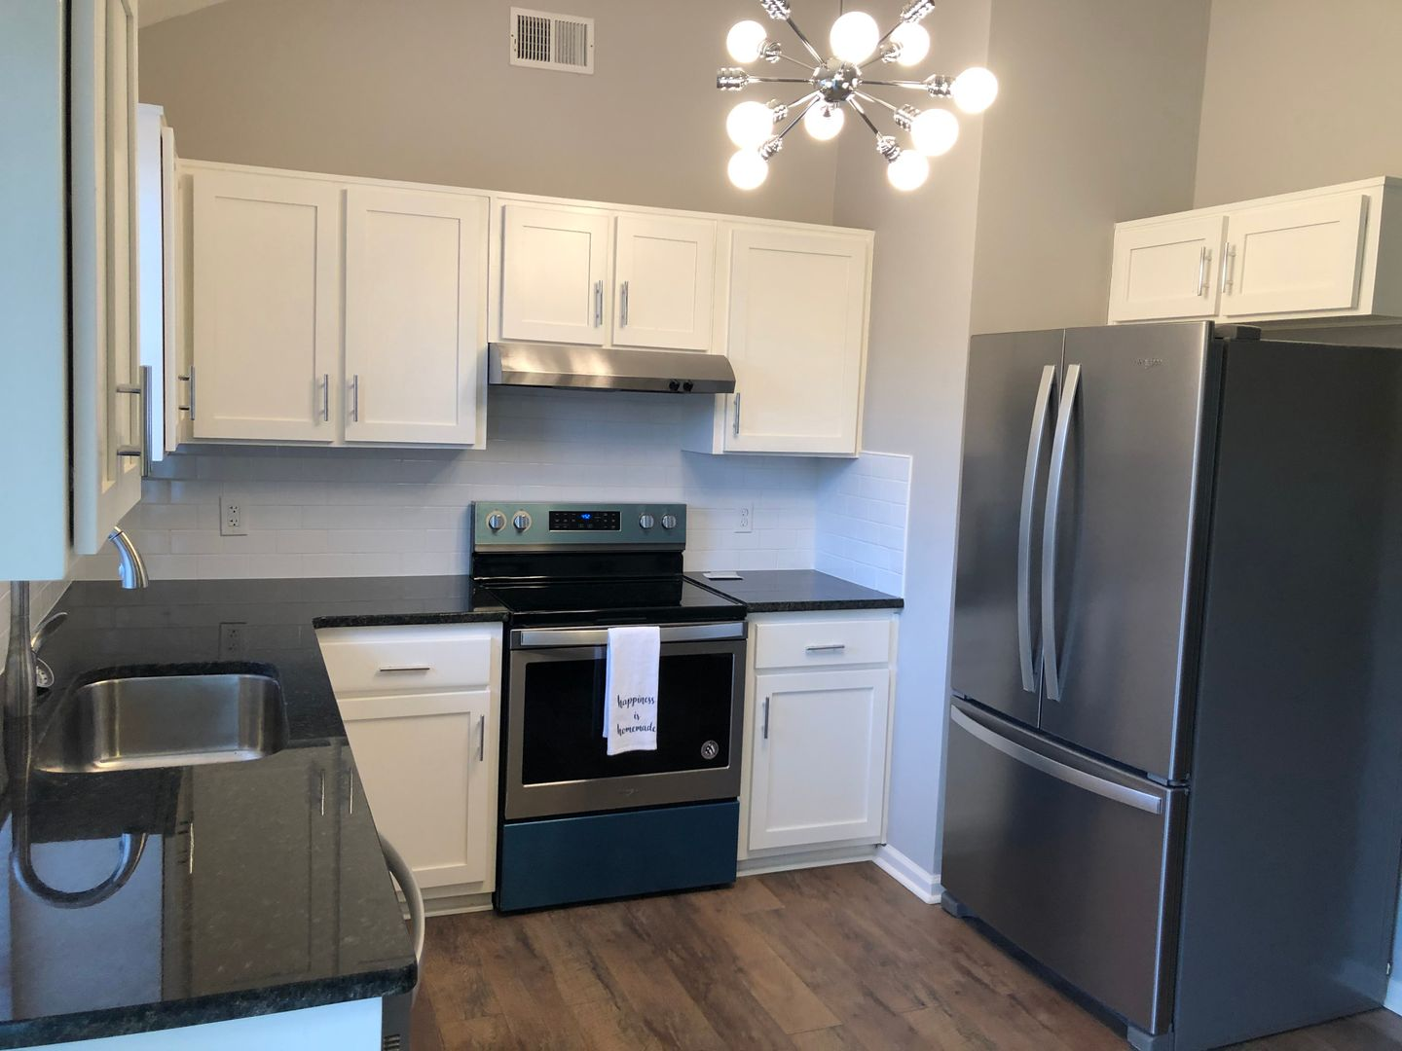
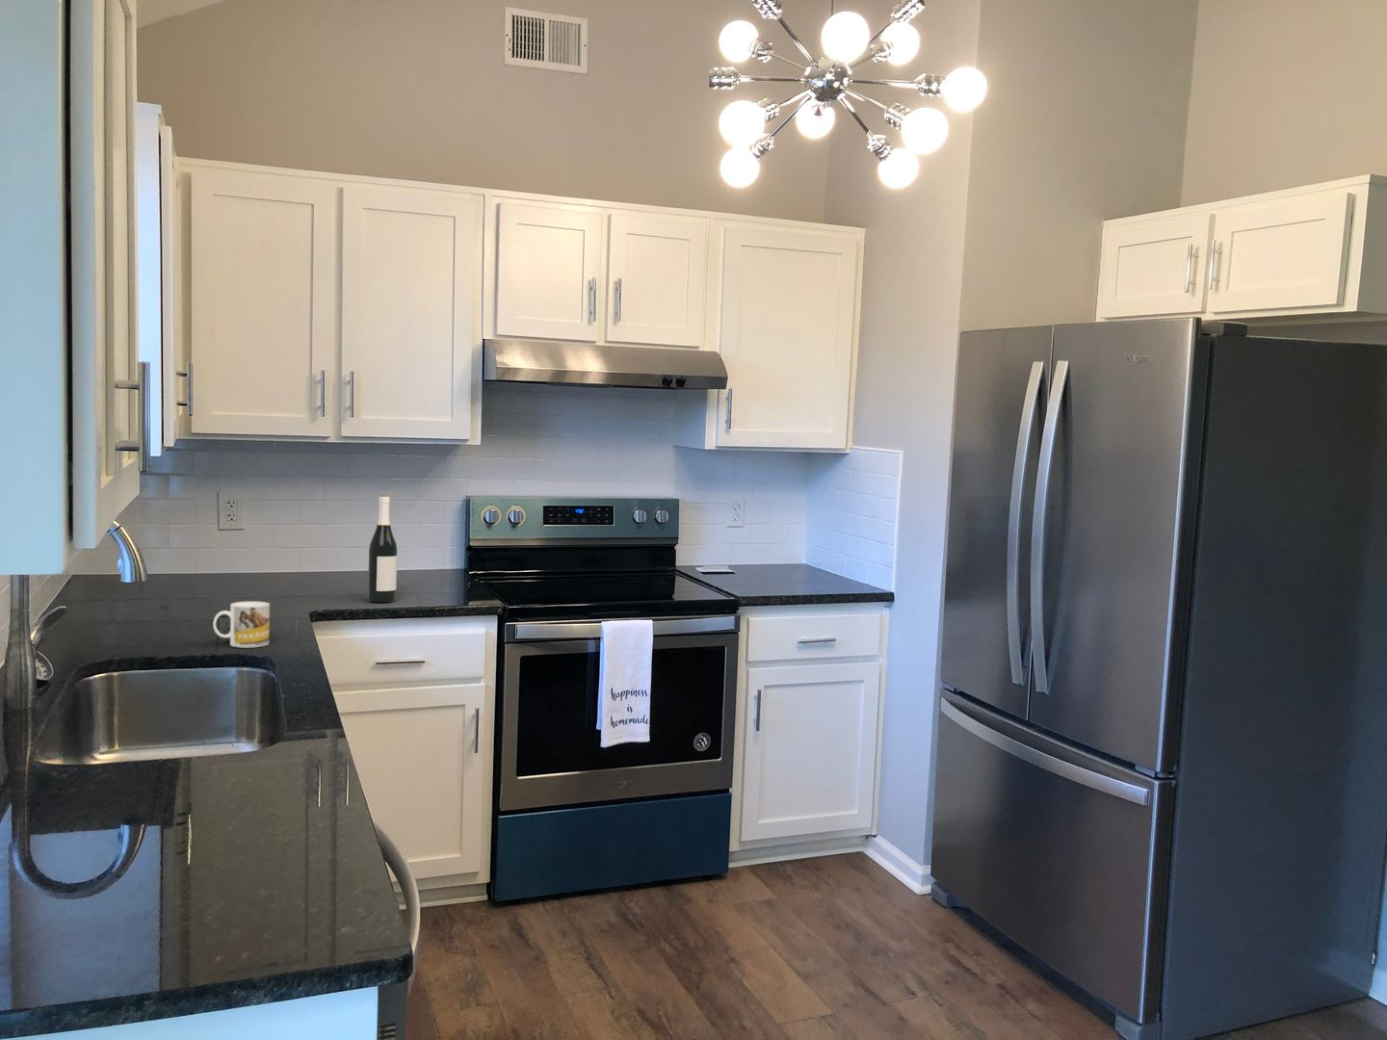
+ mug (240, 624)
+ wine bottle (382, 548)
